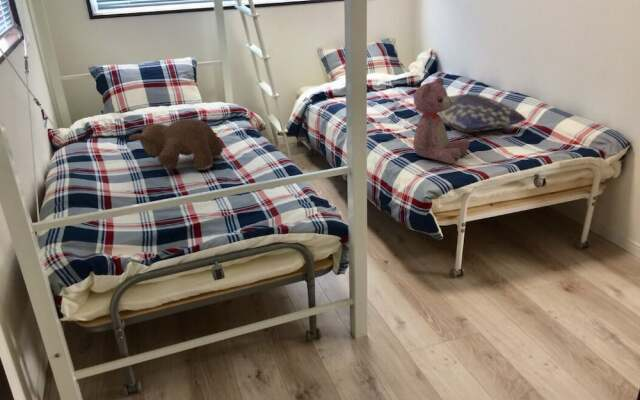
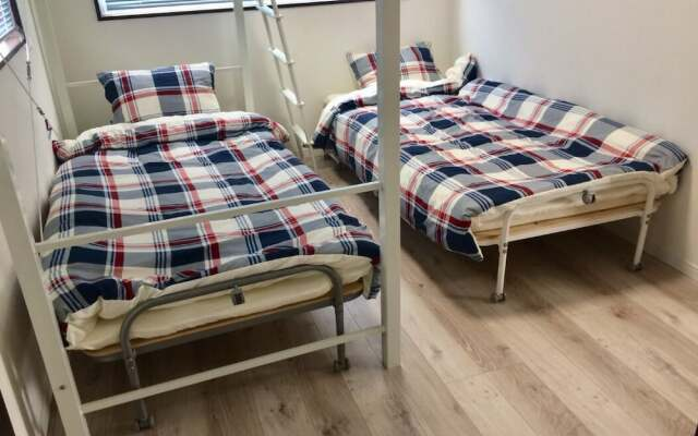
- cushion (471, 112)
- teddy bear (440, 120)
- teddy bear (176, 141)
